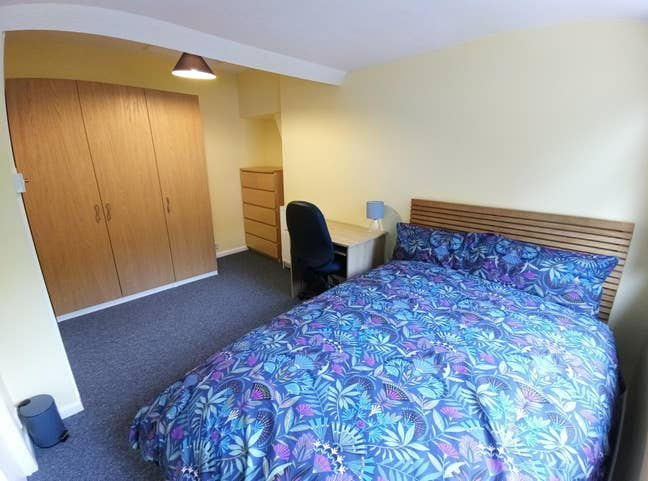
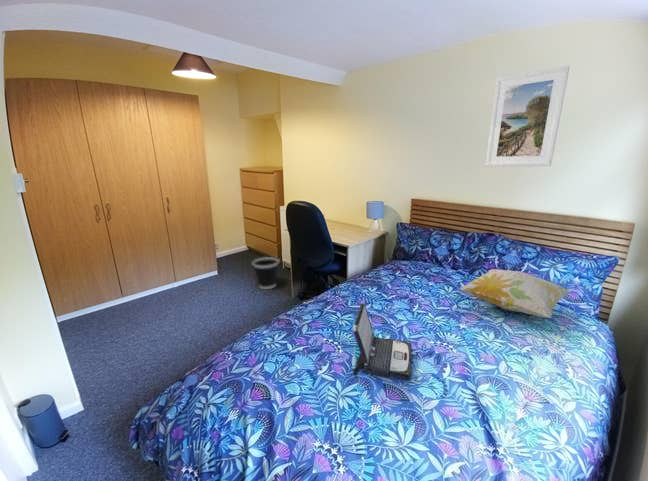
+ decorative pillow (514, 290)
+ wastebasket (266, 273)
+ laptop (382, 338)
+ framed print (523, 121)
